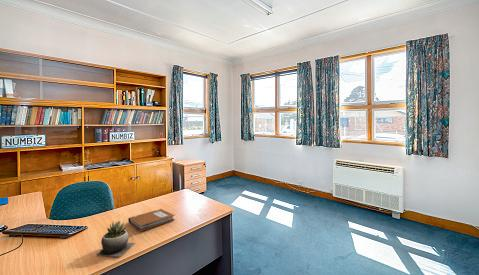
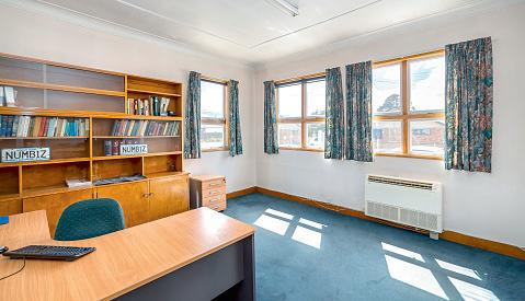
- notebook (152, 218)
- succulent plant (116, 235)
